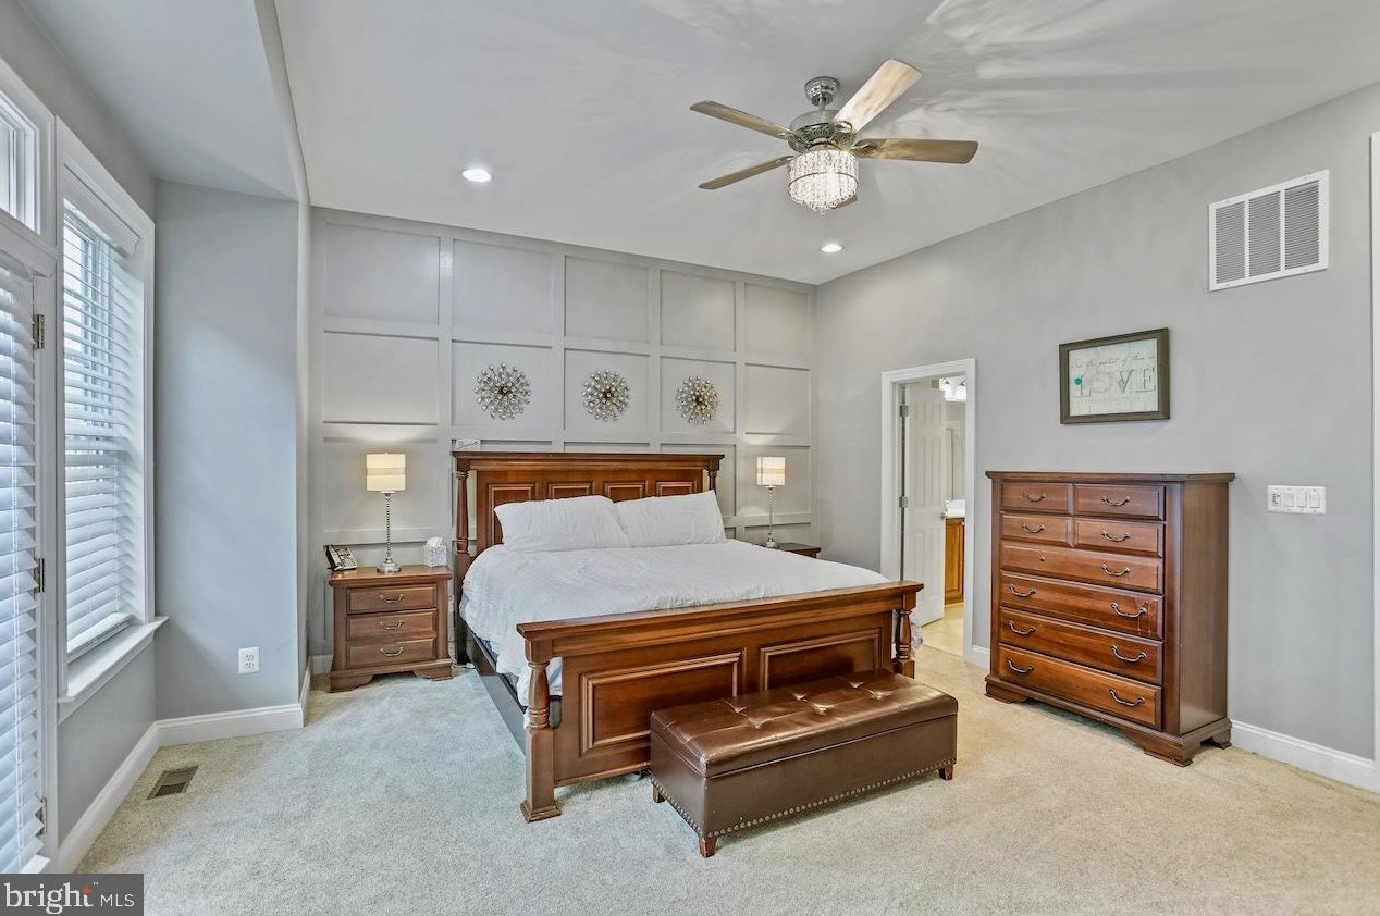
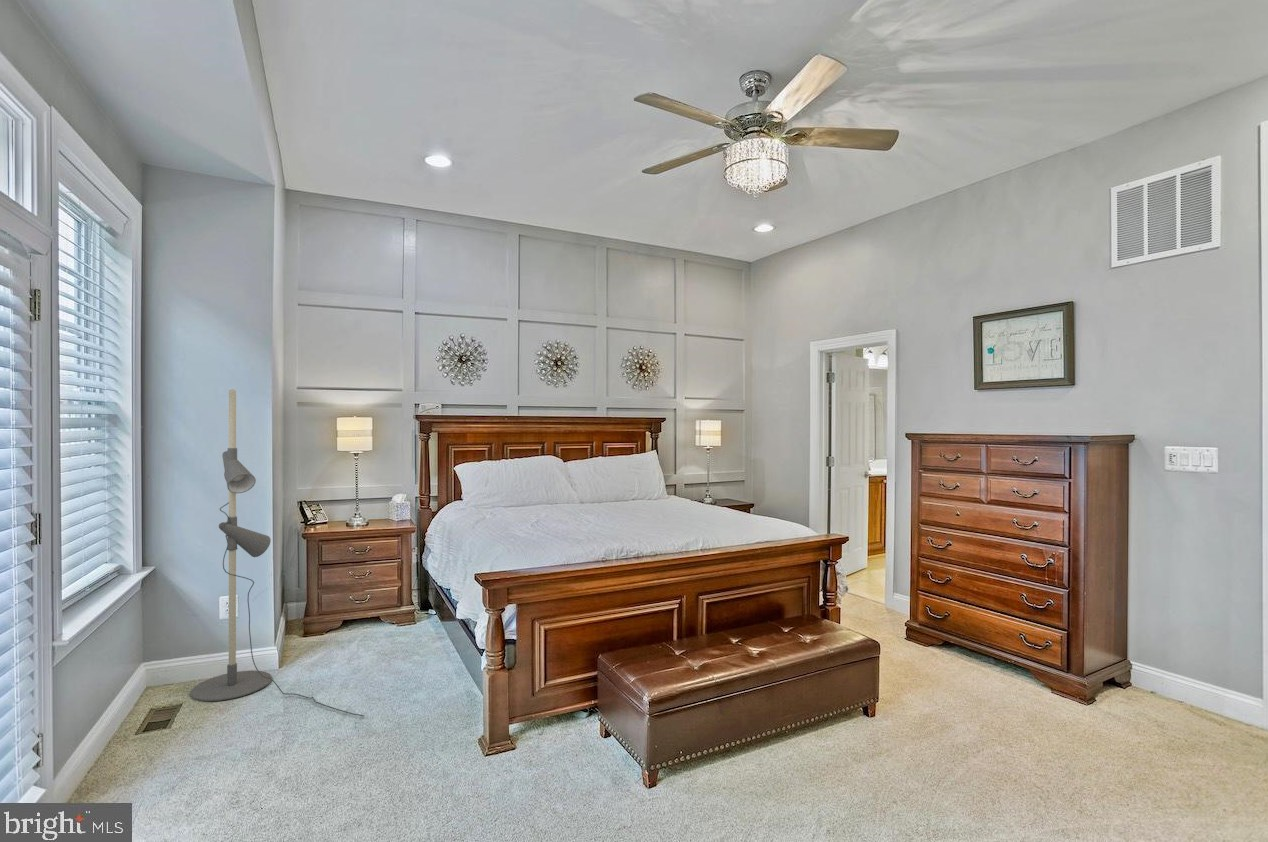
+ floor lamp (270, 541)
